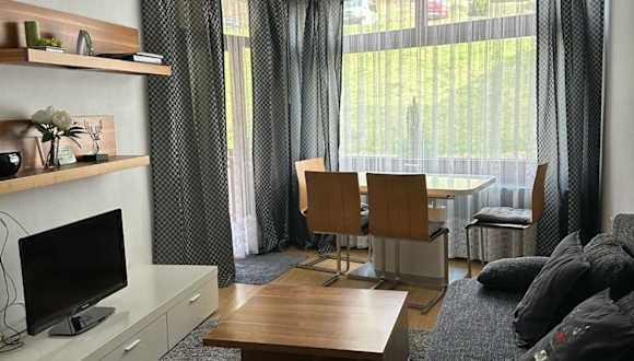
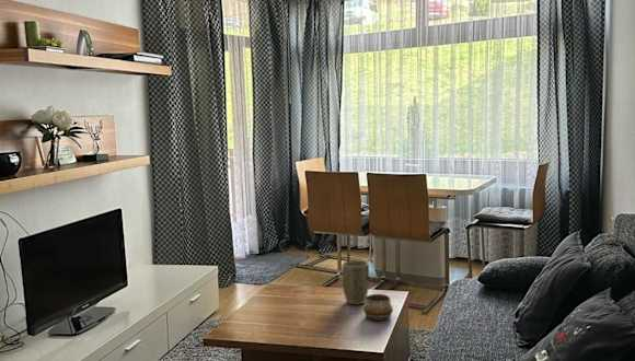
+ plant pot (356, 282)
+ decorative bowl (378, 307)
